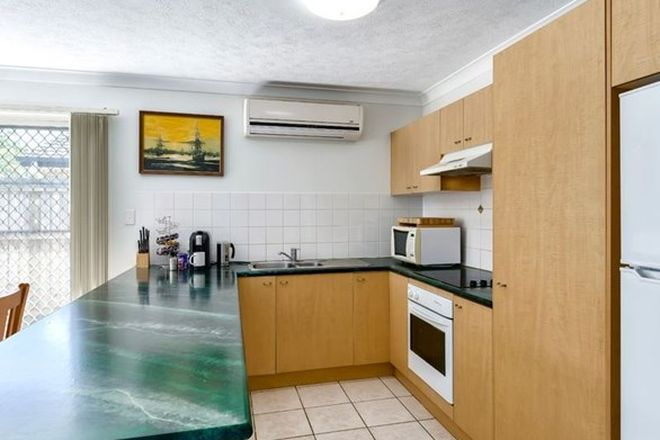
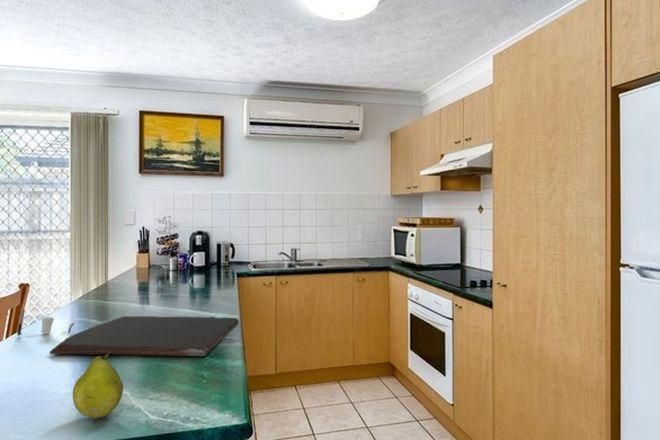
+ cup (45, 320)
+ fruit (98, 385)
+ cutting board (156, 332)
